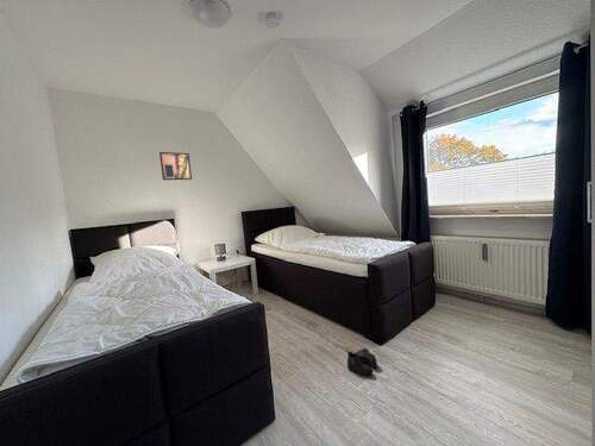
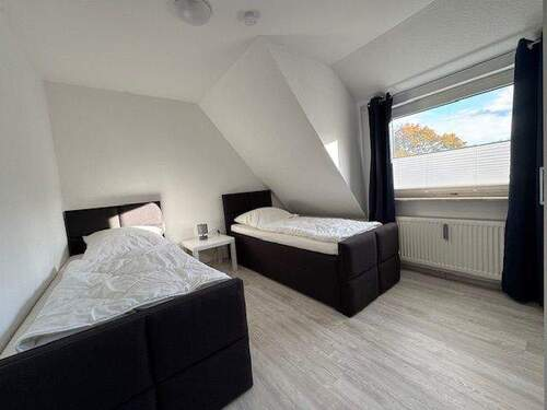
- boots (362, 356)
- wall art (176, 165)
